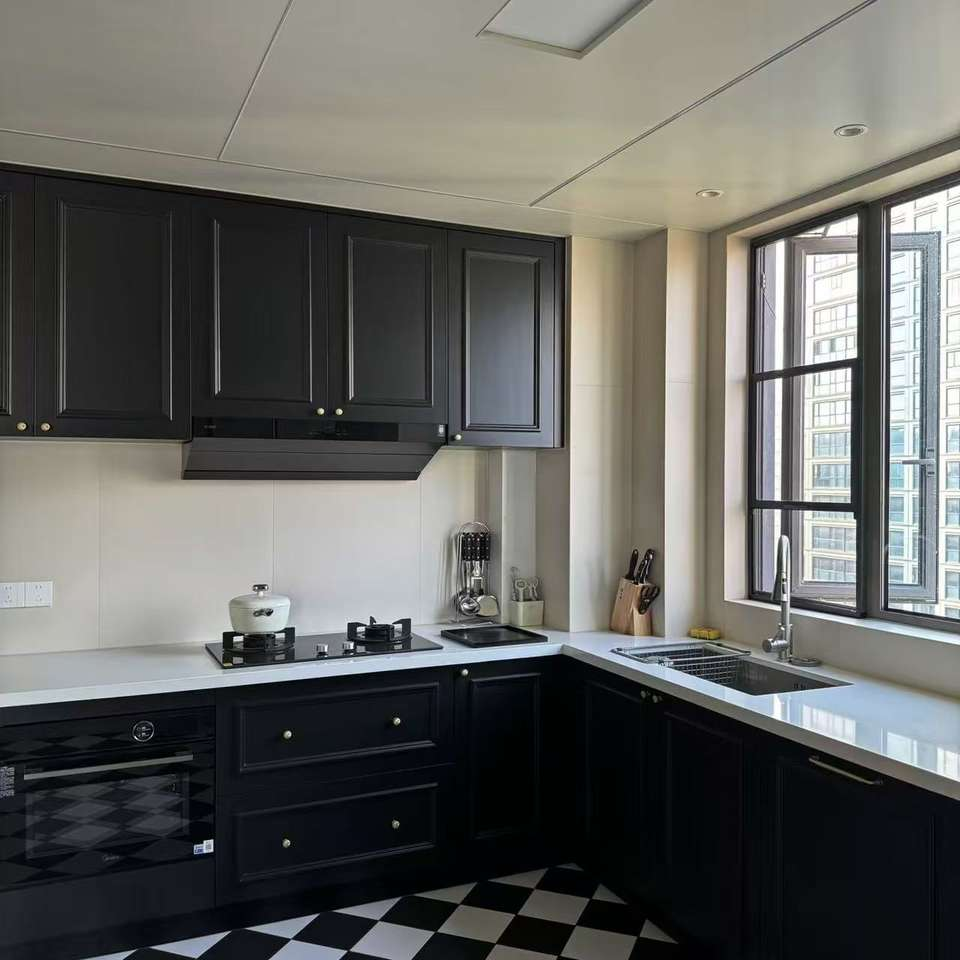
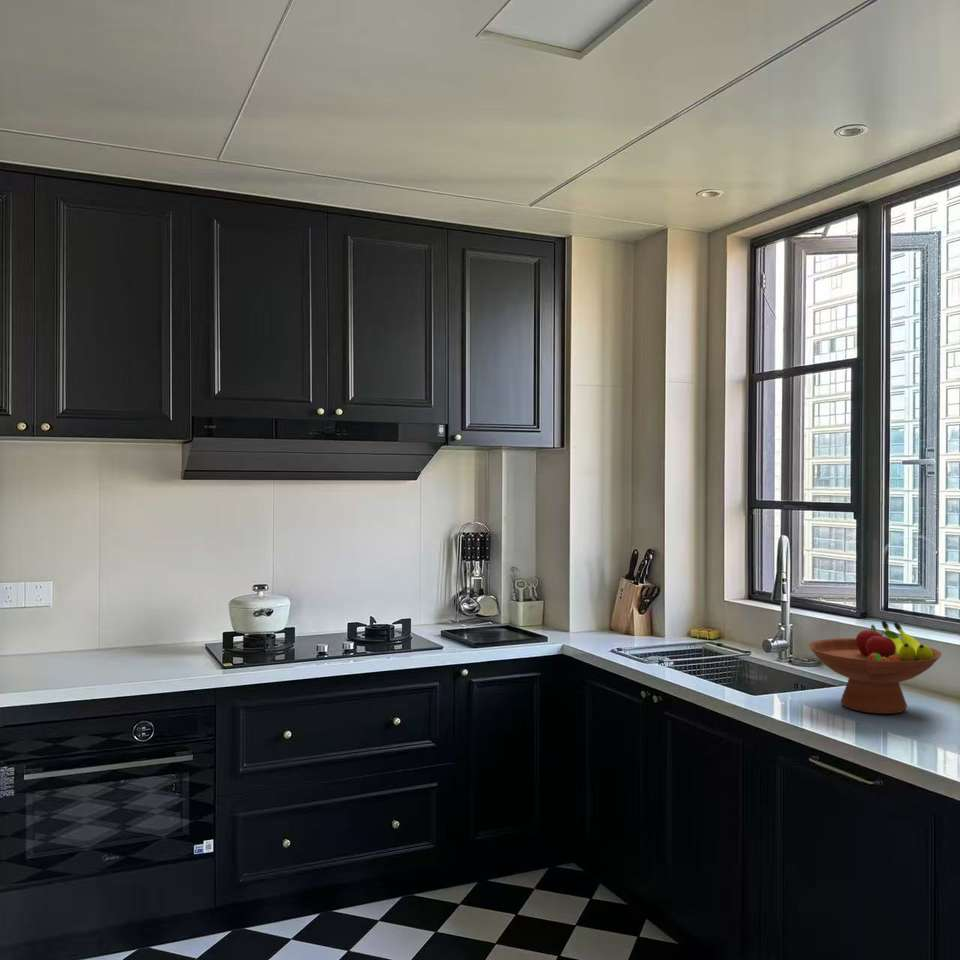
+ fruit bowl (873, 666)
